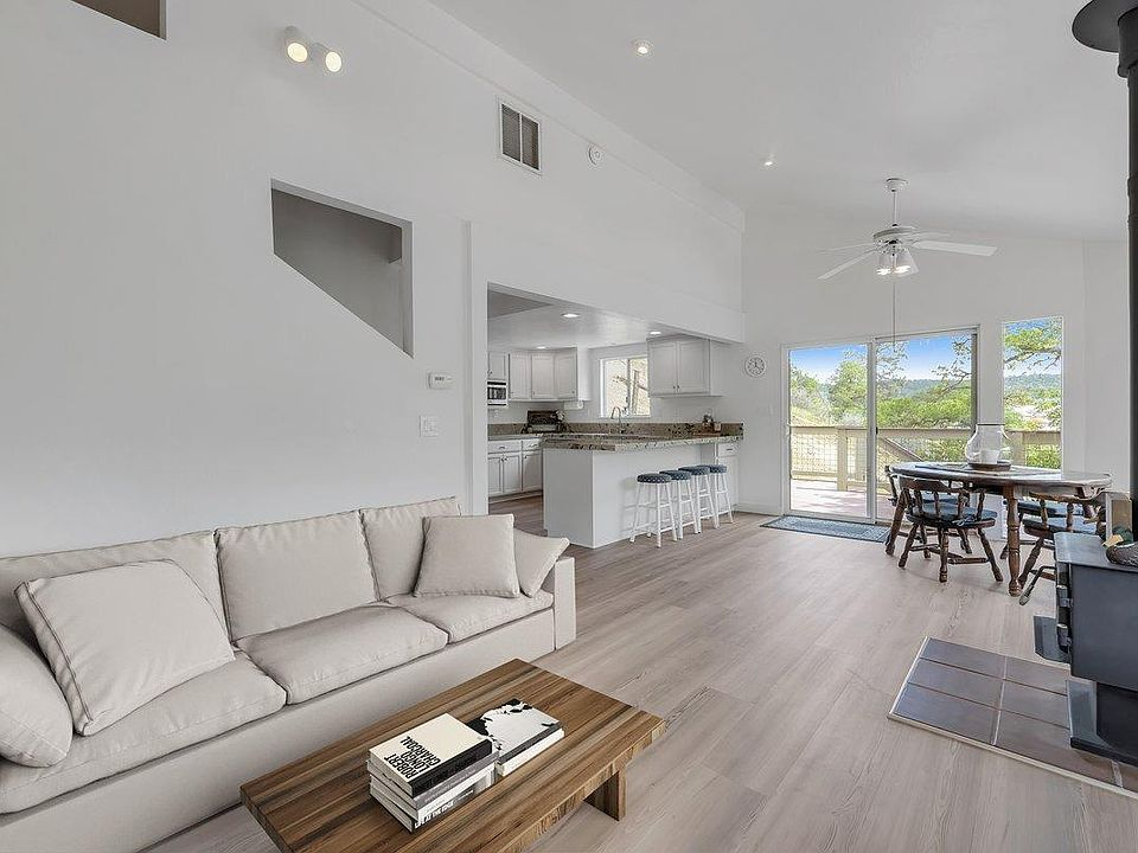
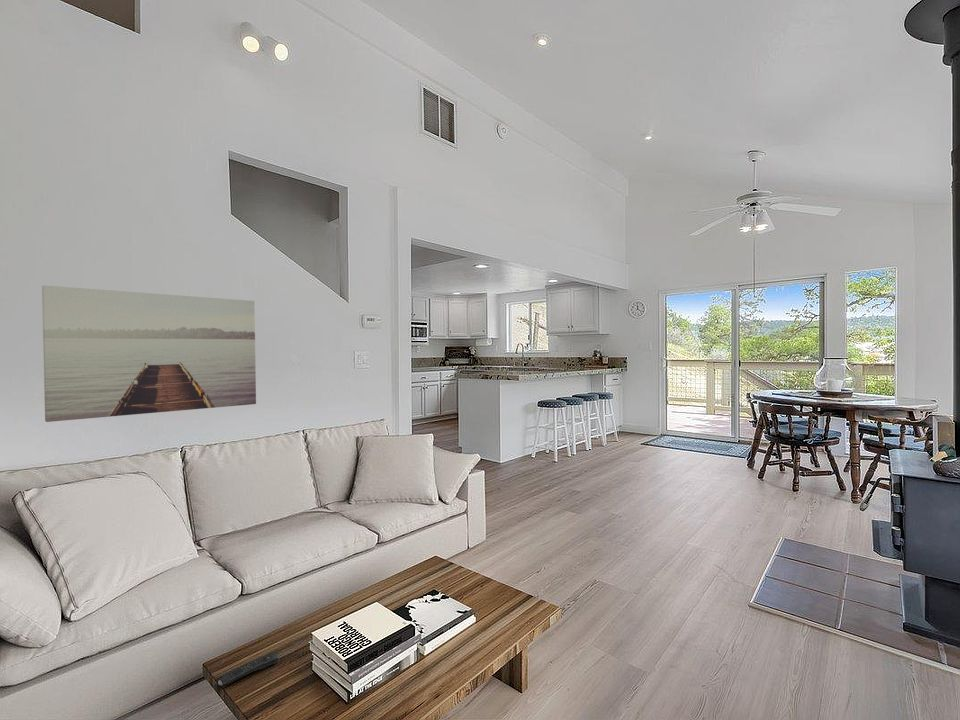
+ wall art (163, 353)
+ remote control (249, 668)
